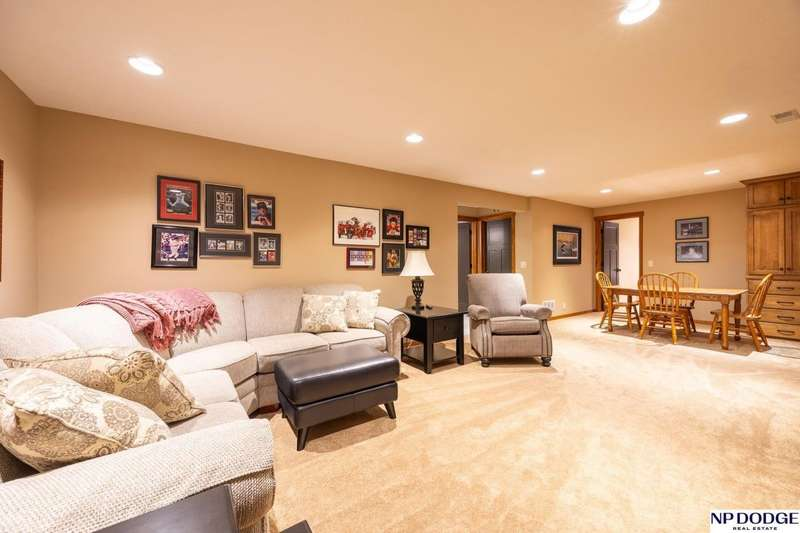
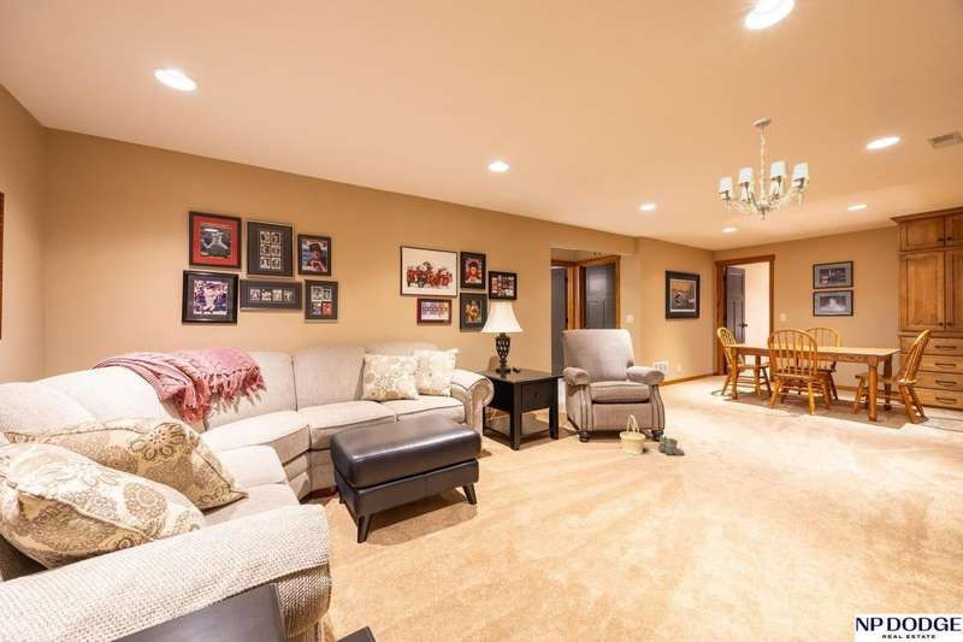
+ basket (632, 432)
+ boots (669, 444)
+ chandelier (762, 171)
